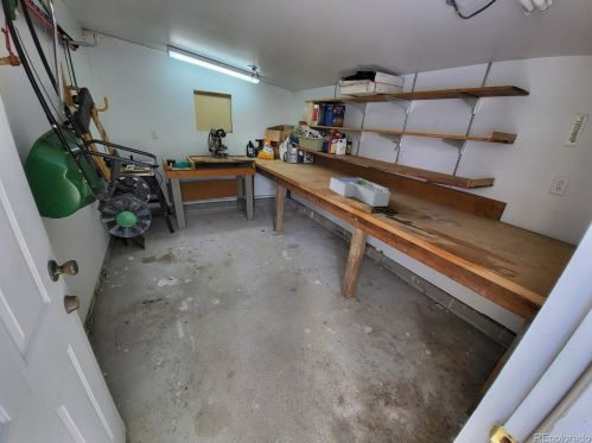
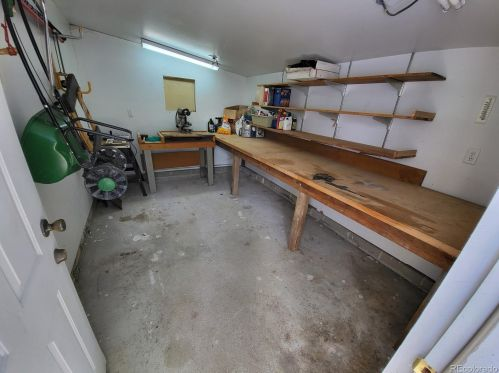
- desk organizer (359, 190)
